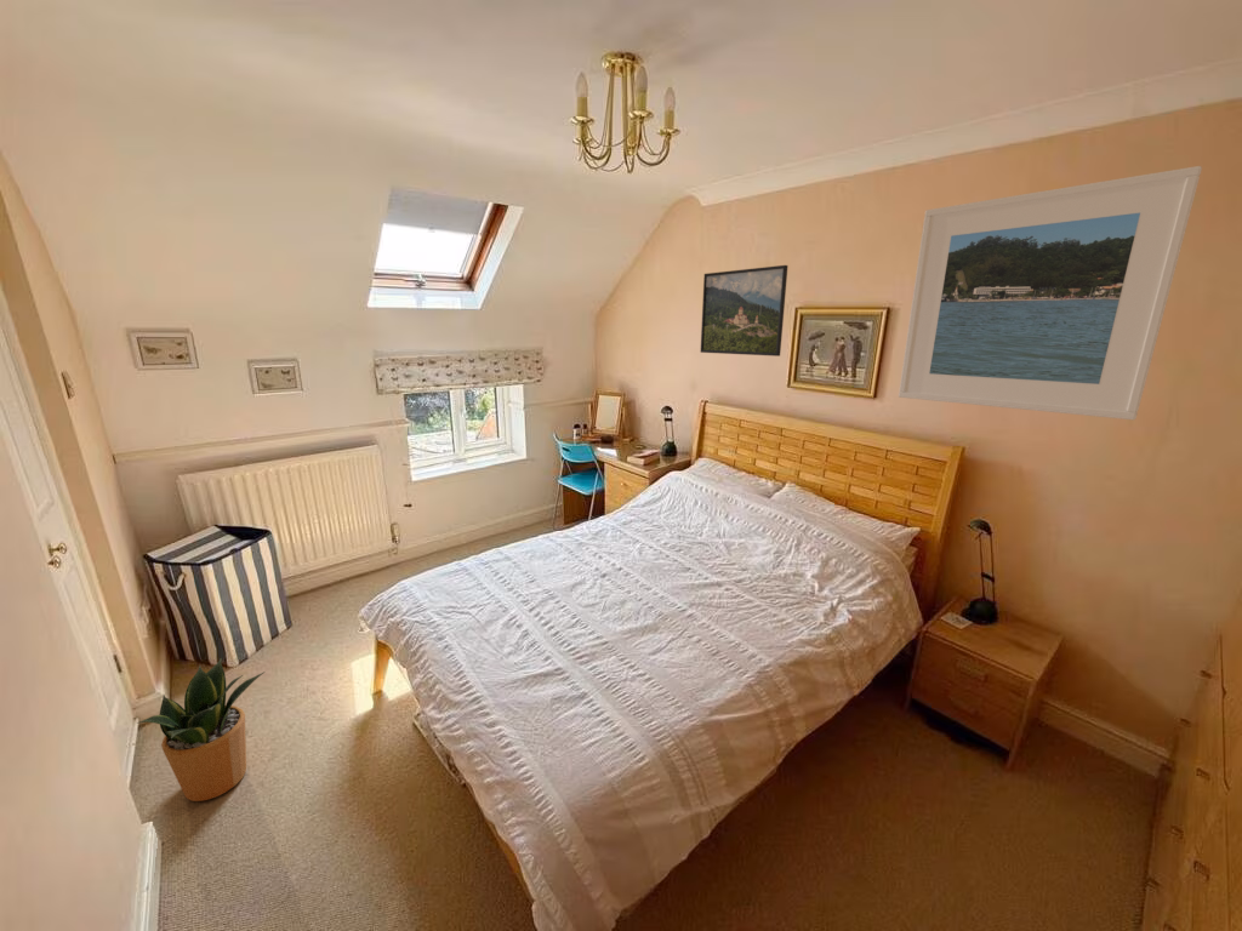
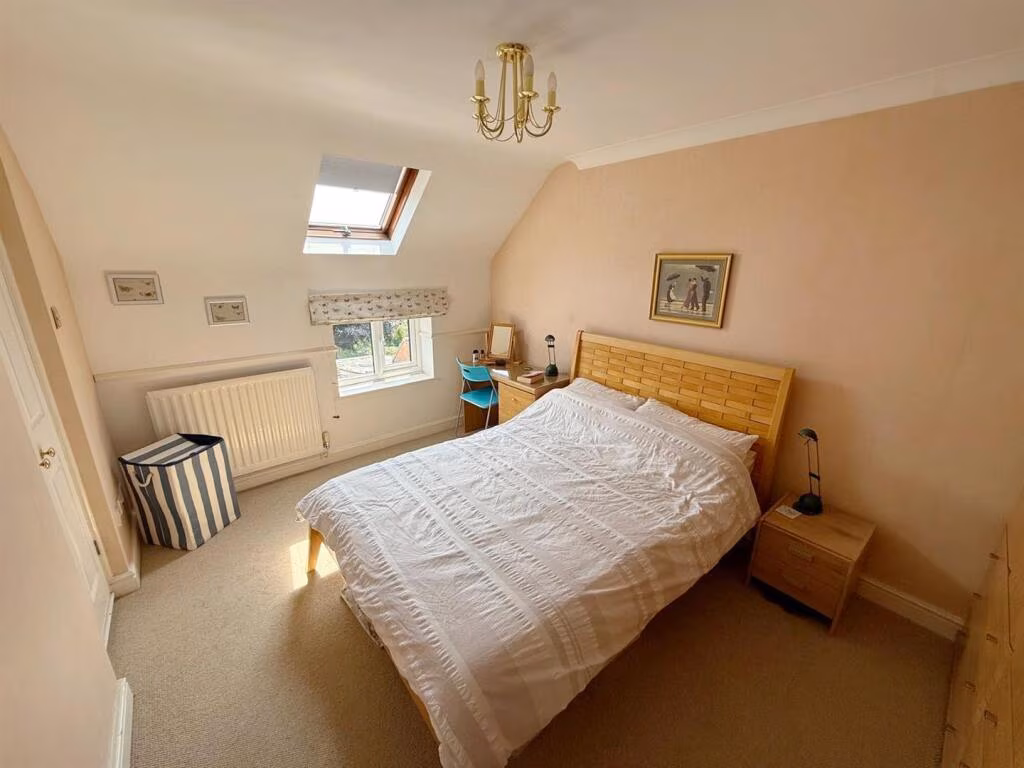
- potted plant (213, 731)
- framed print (740, 313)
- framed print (1020, 304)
